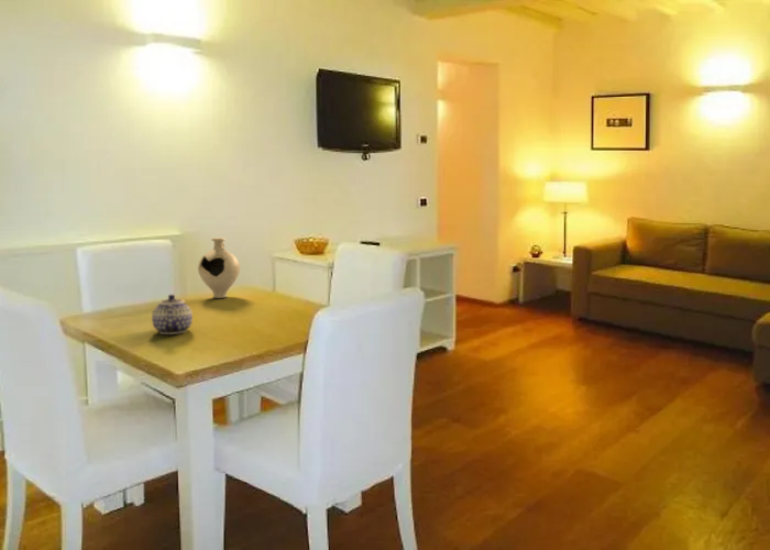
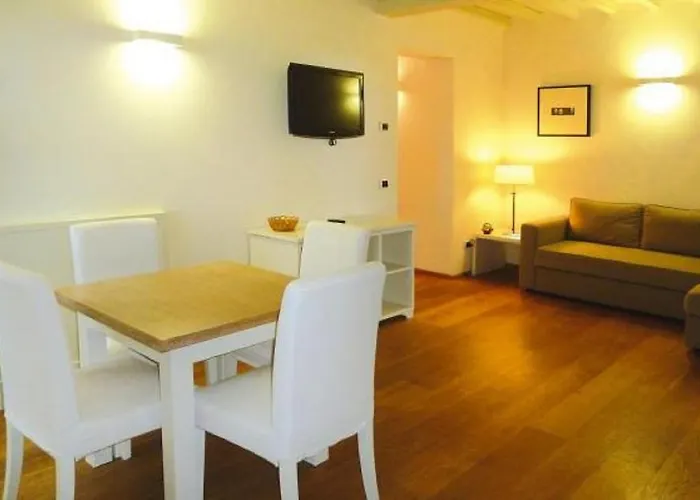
- teapot (172, 312)
- decorative vase (219, 267)
